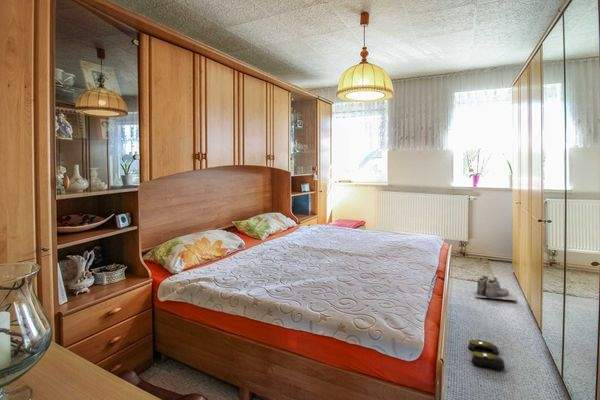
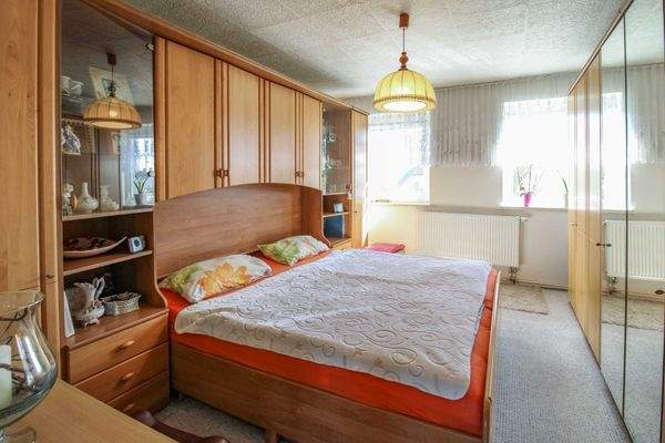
- slippers (485, 352)
- boots (493, 285)
